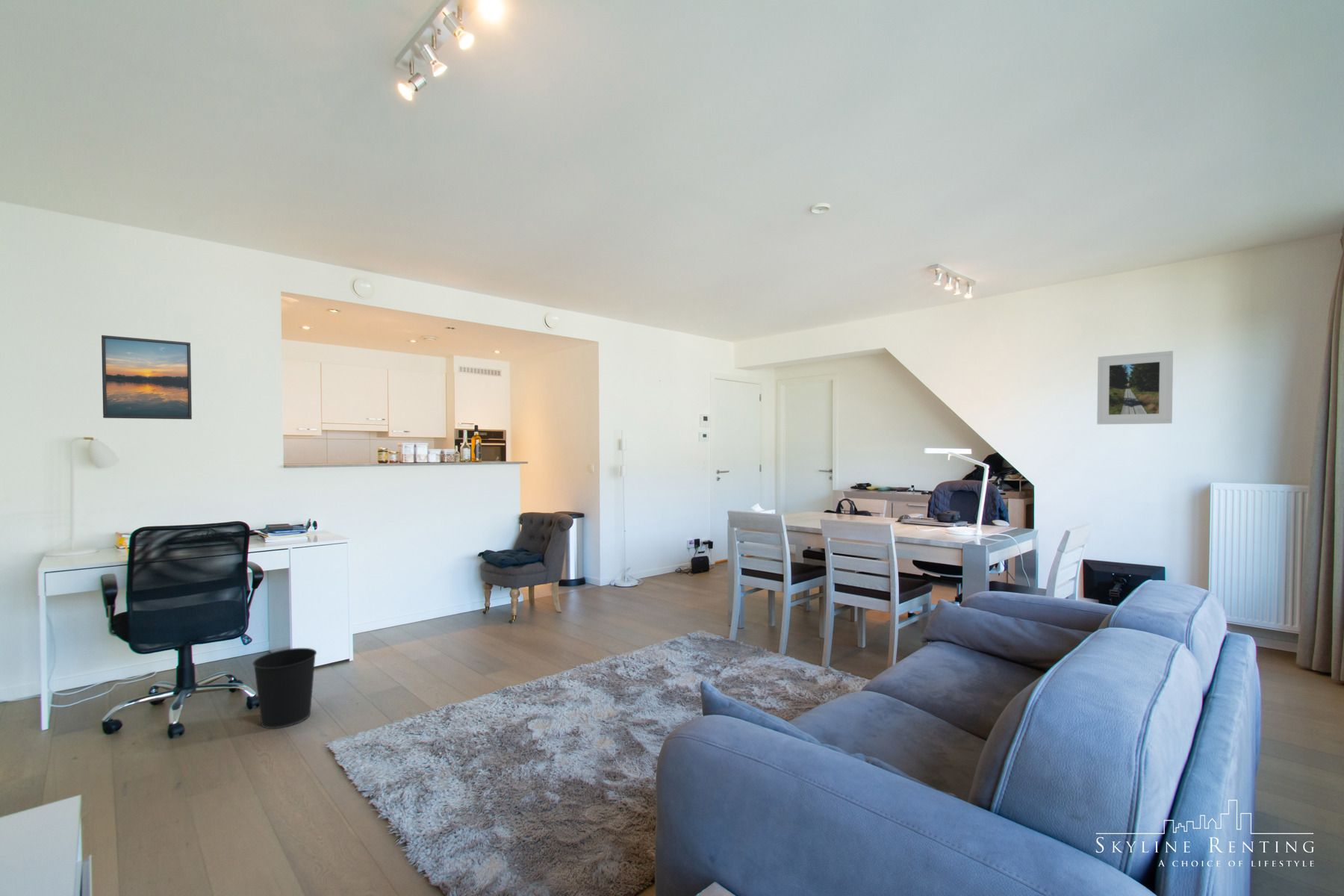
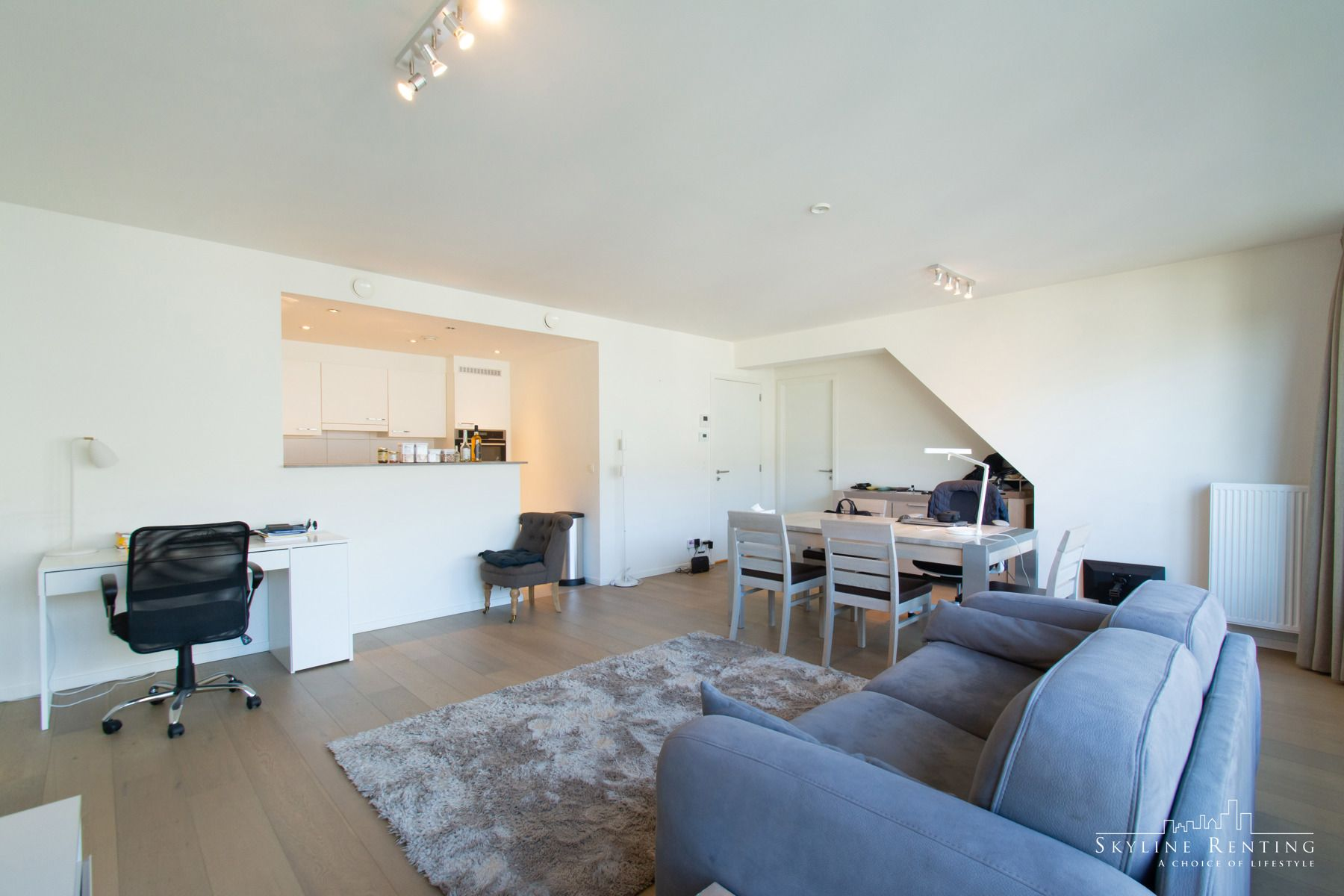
- wastebasket (285, 688)
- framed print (1133, 389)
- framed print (148, 379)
